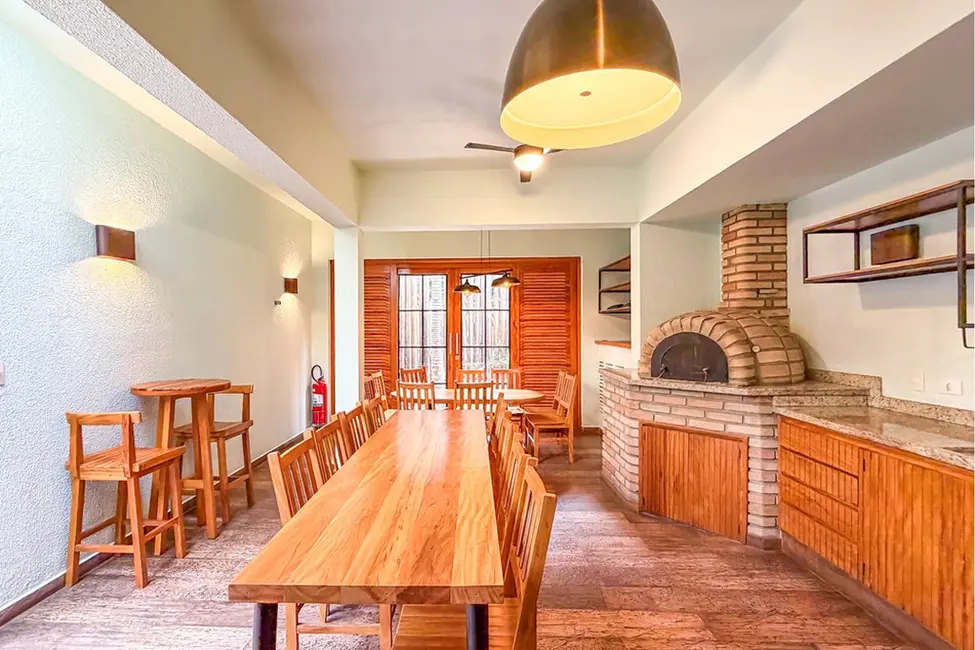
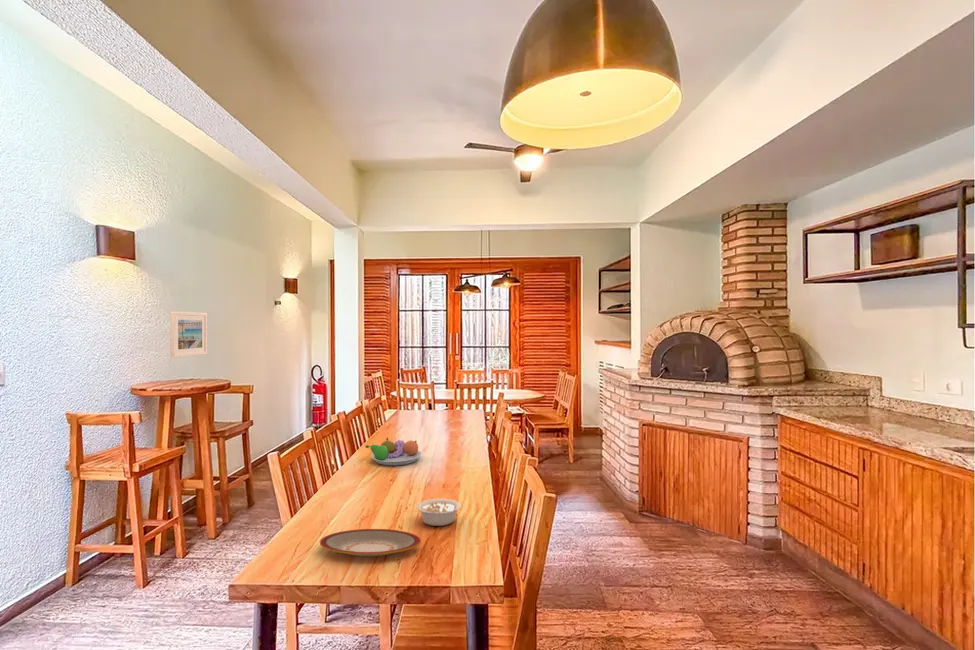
+ legume (440, 511)
+ fruit bowl (394, 449)
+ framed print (189, 334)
+ plate (370, 544)
